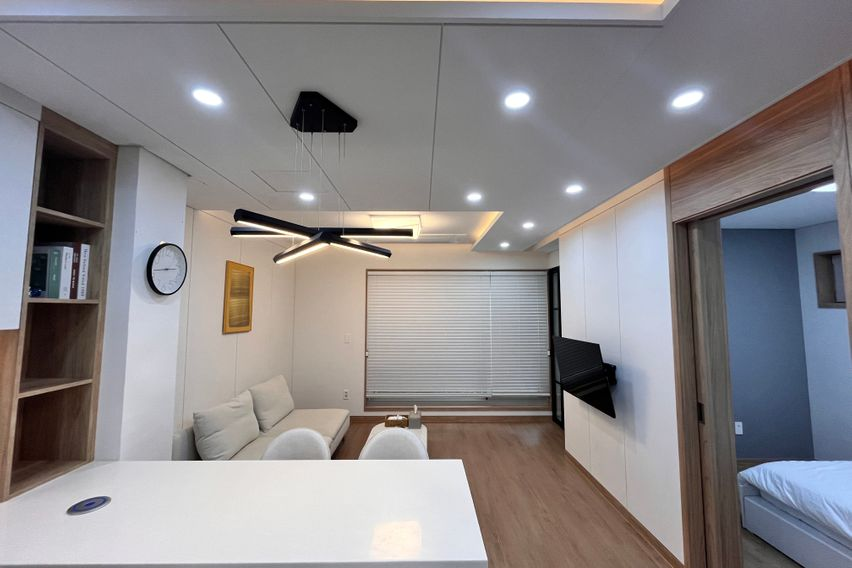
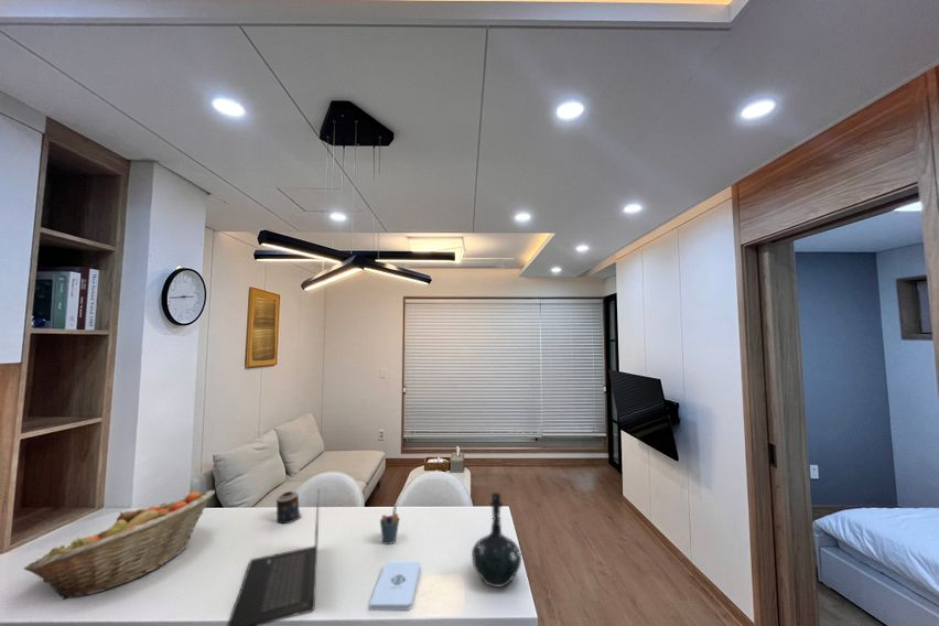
+ candle (290, 504)
+ laptop (282, 552)
+ bottle (496, 535)
+ fruit basket (133, 535)
+ pen holder (389, 525)
+ notepad (397, 583)
